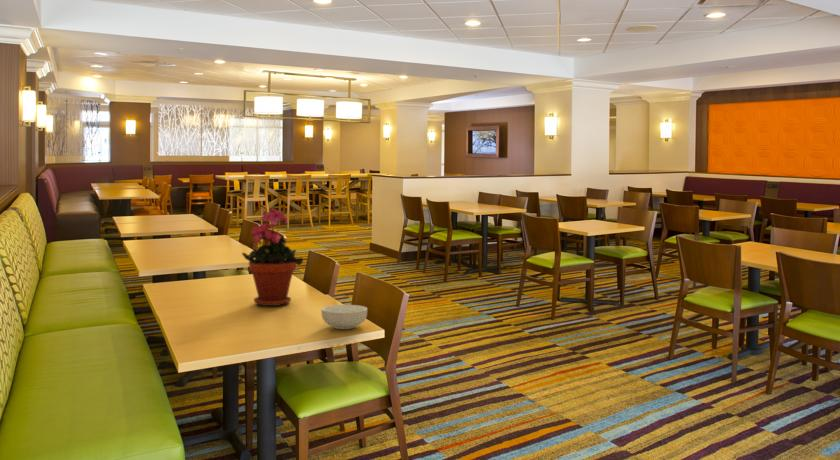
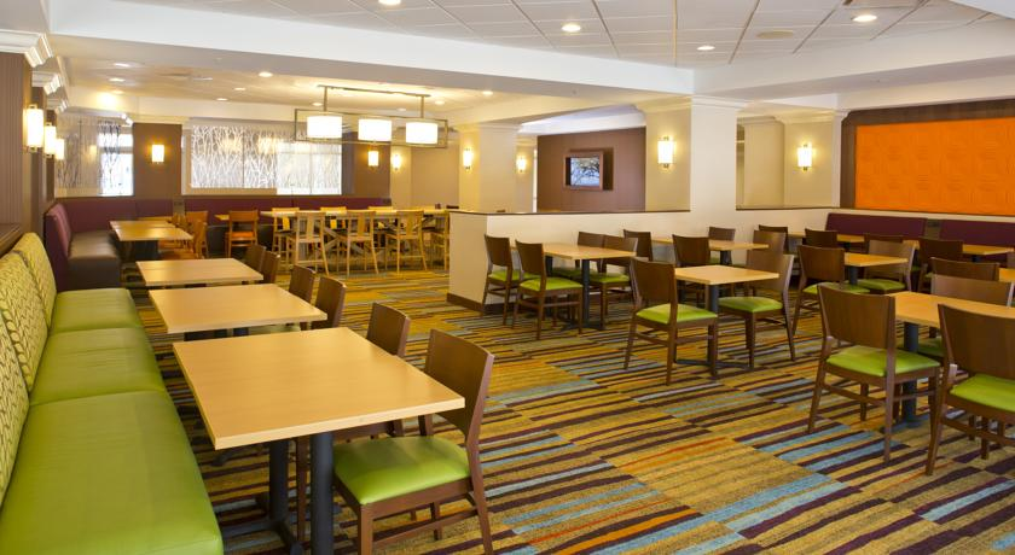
- potted plant (271, 256)
- cereal bowl (344, 317)
